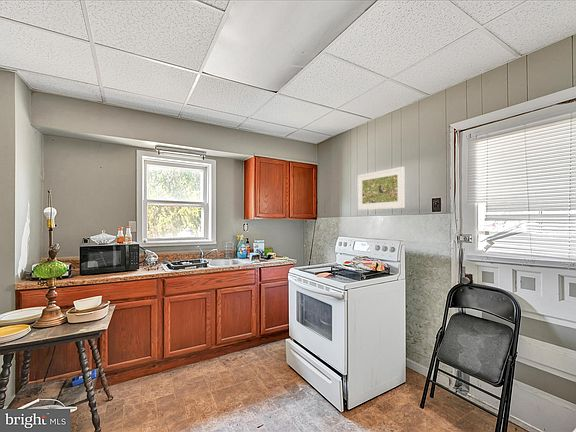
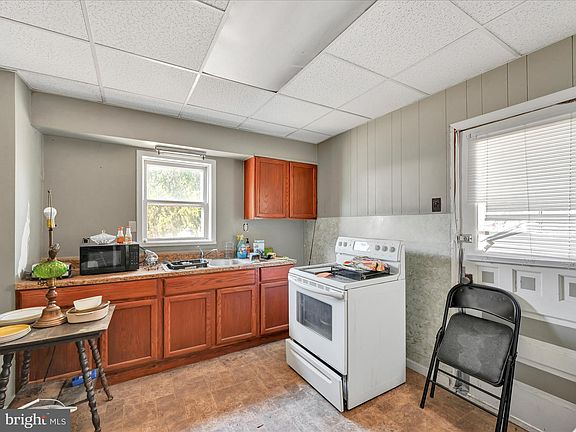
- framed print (379, 190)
